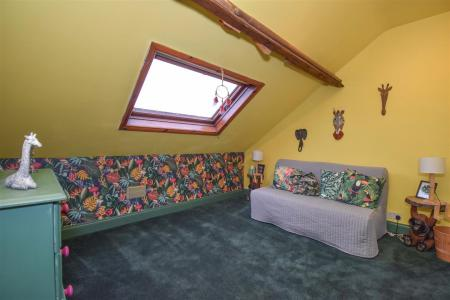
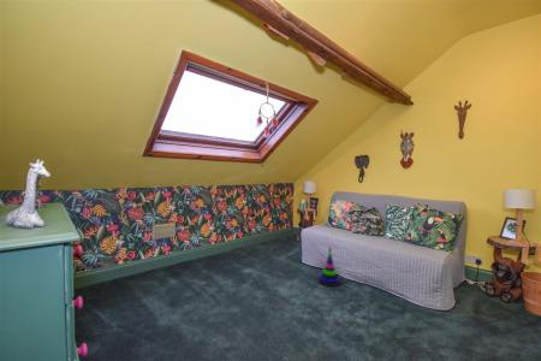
+ stacking toy (329, 264)
